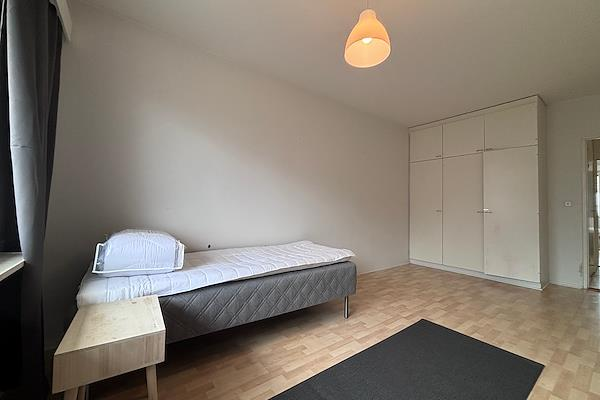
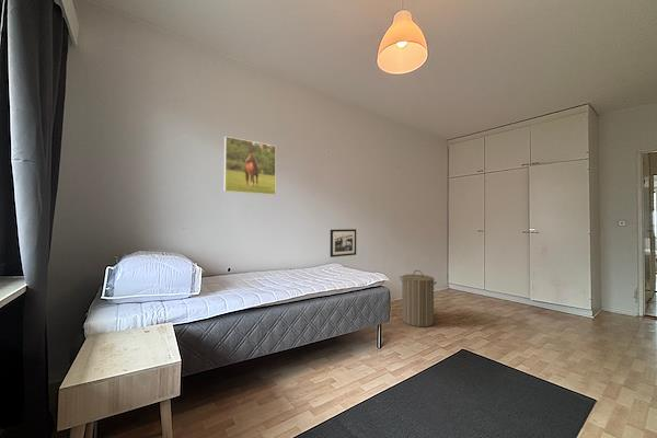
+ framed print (251, 166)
+ laundry hamper (417, 295)
+ picture frame (343, 242)
